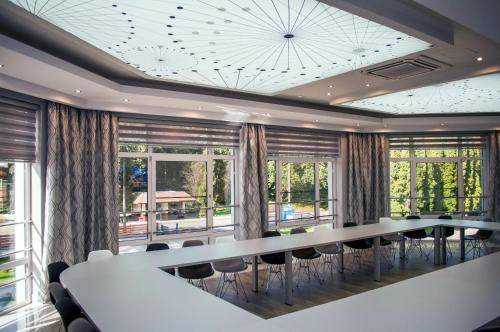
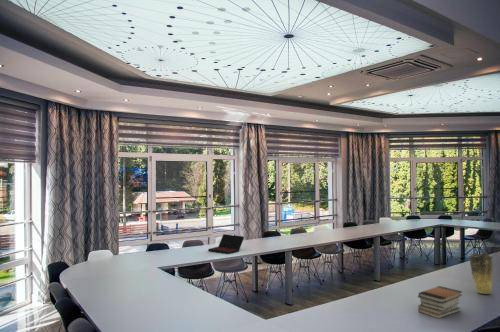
+ vase (480, 271)
+ book stack (440, 301)
+ laptop (226, 243)
